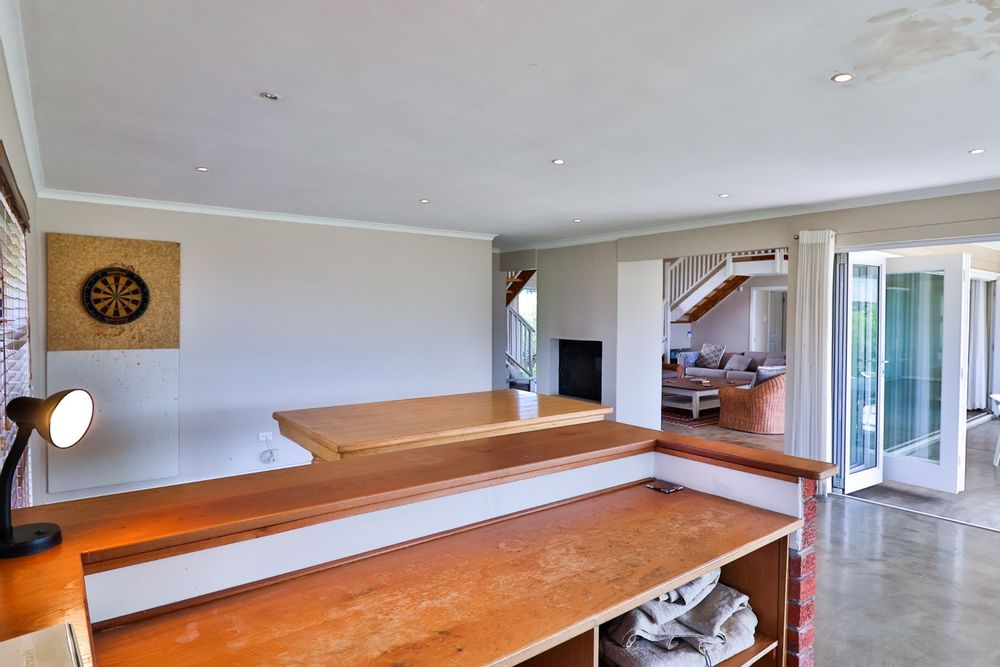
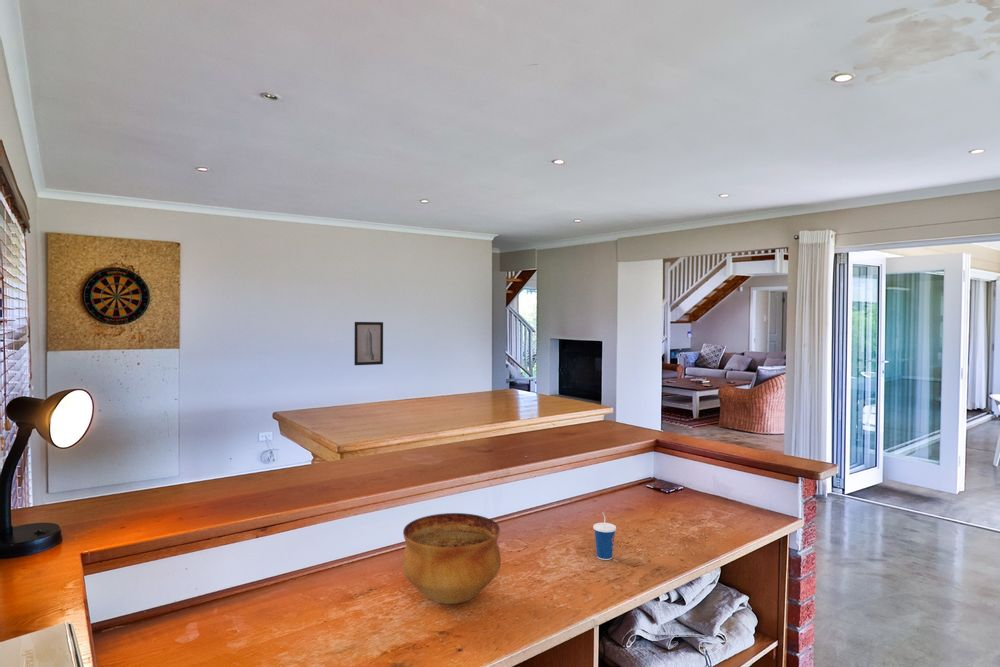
+ wall art (369, 343)
+ bowl (451, 563)
+ cup (604, 533)
